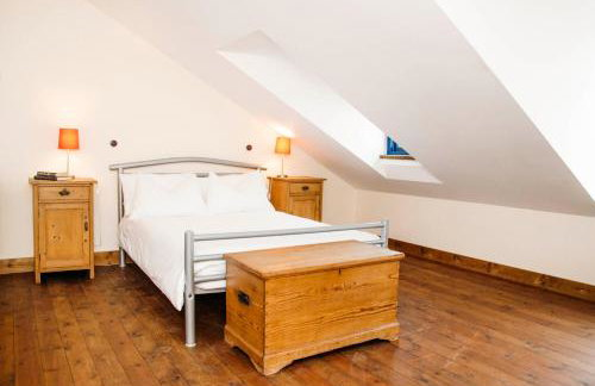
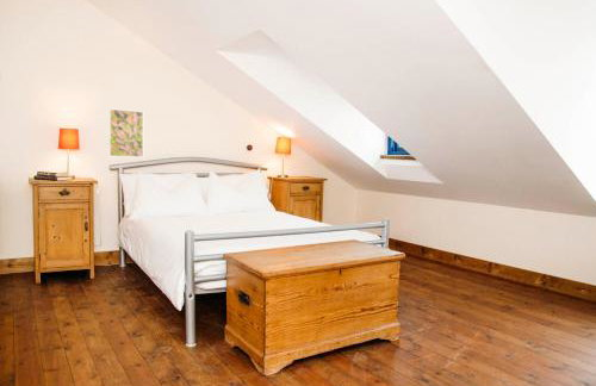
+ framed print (126, 133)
